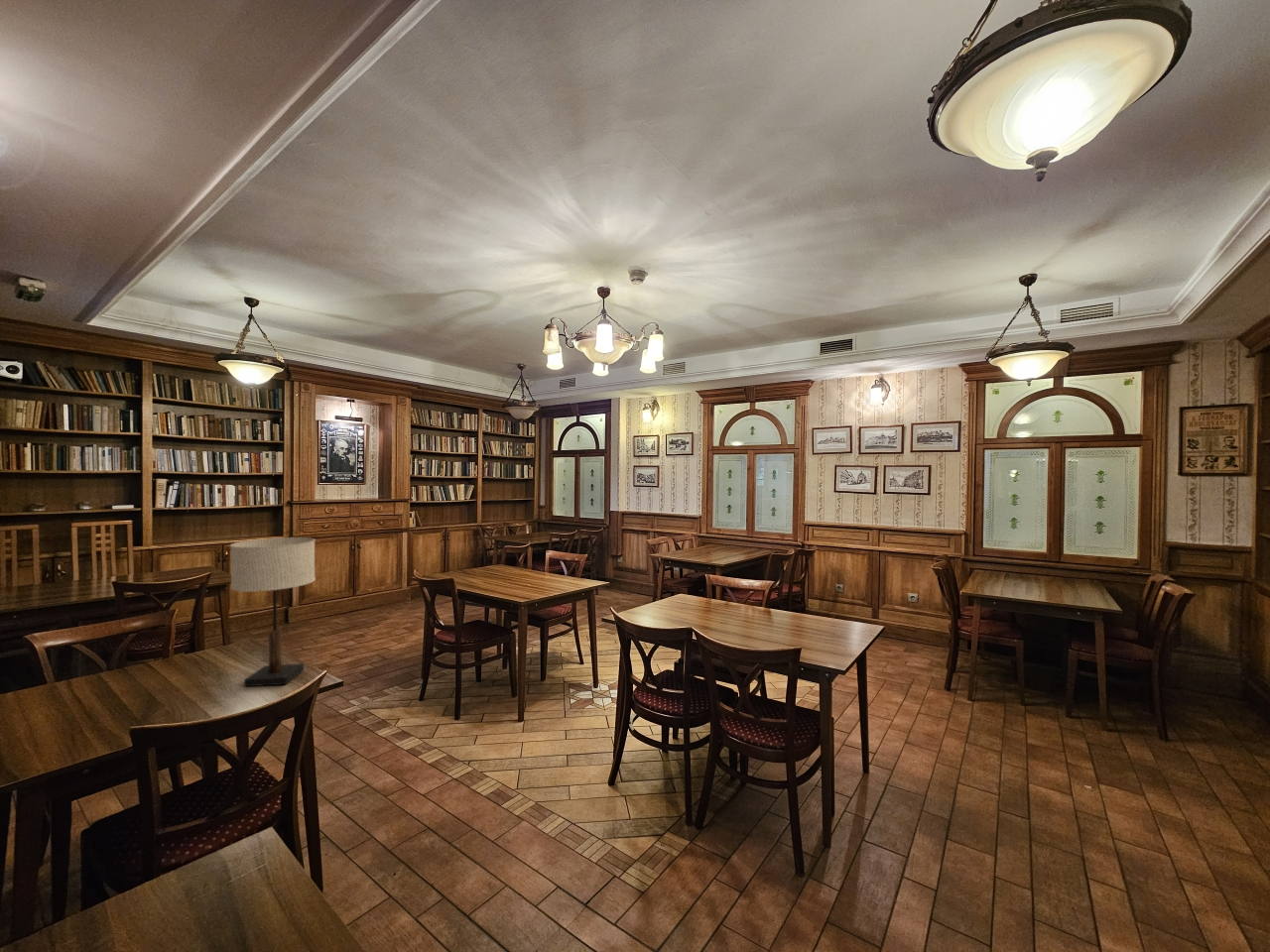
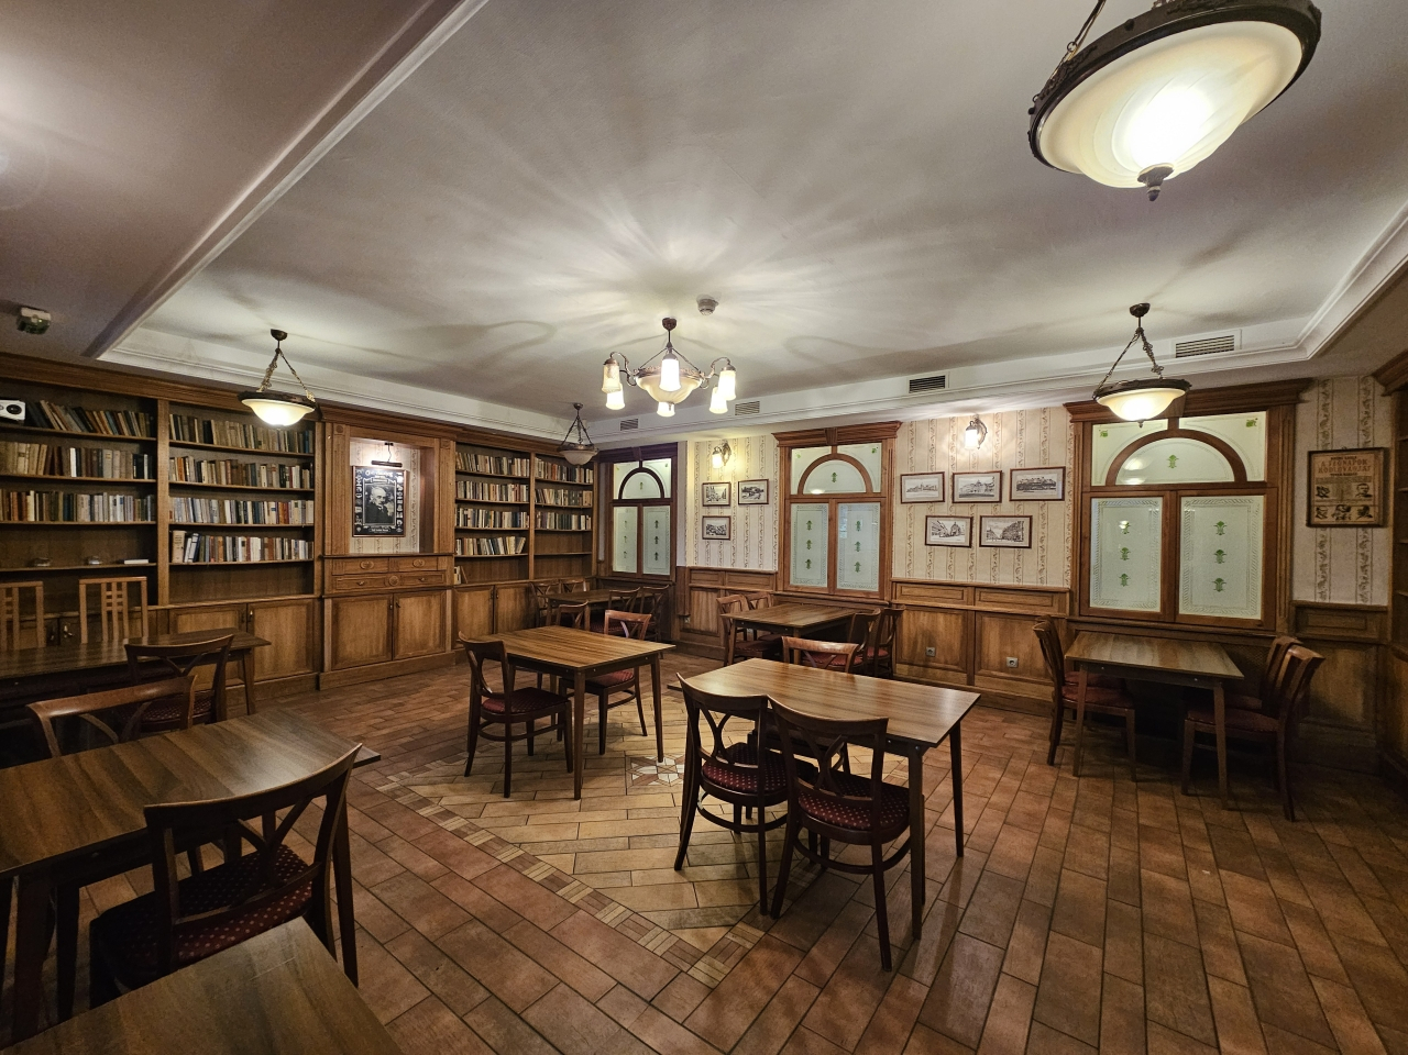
- table lamp (274, 610)
